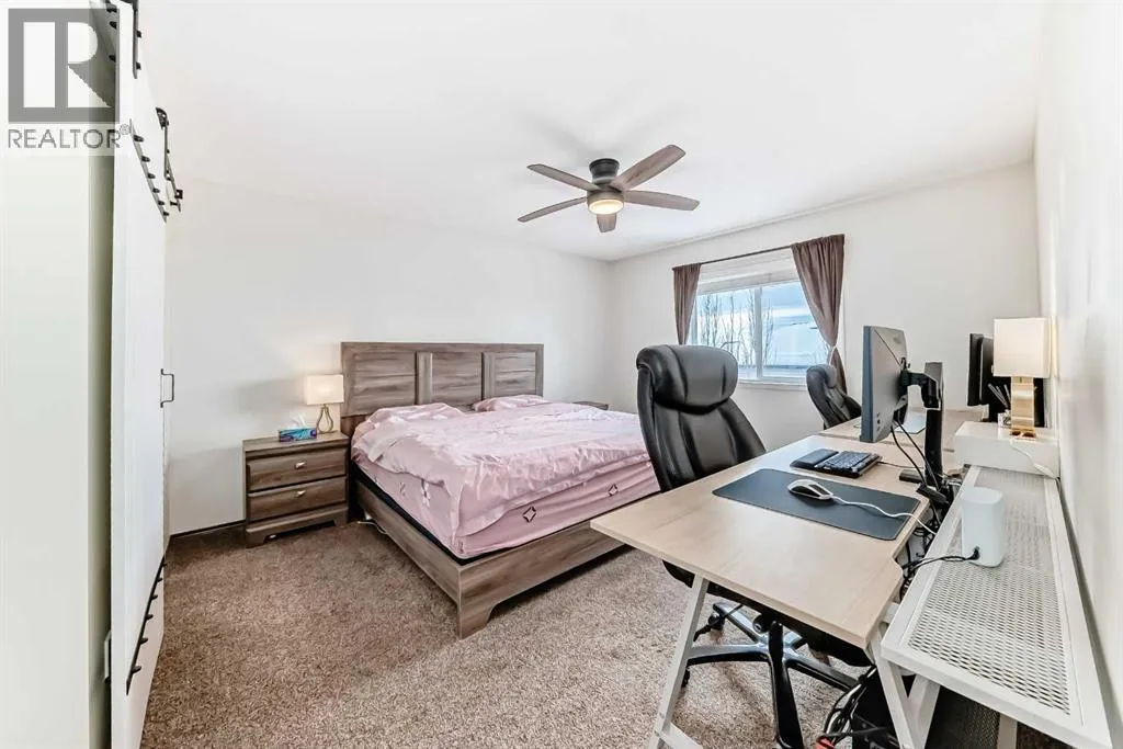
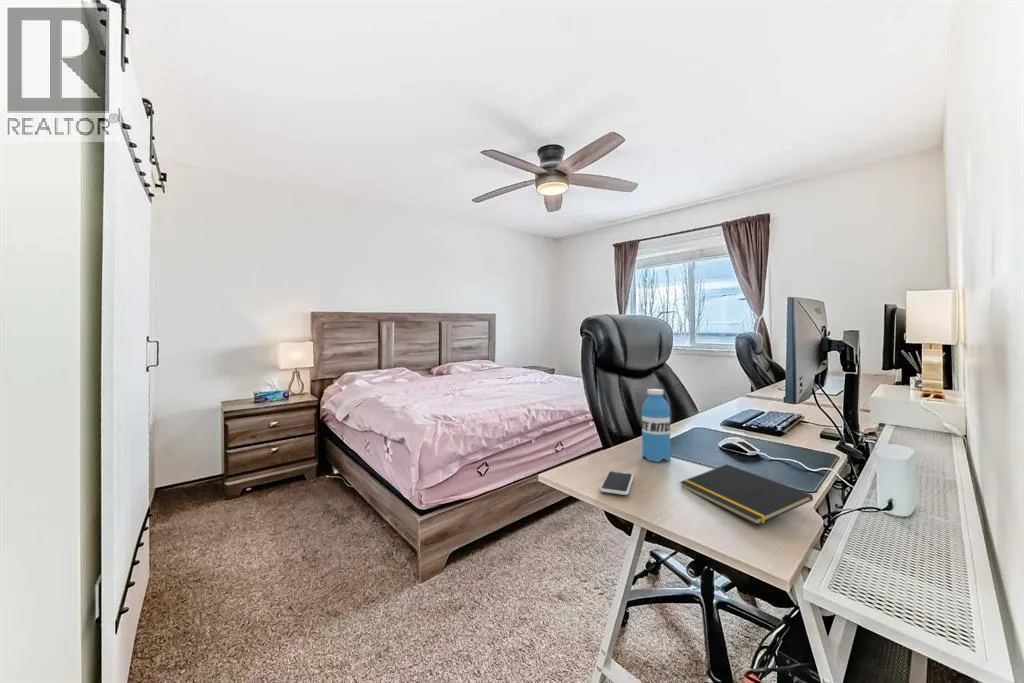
+ notepad (740, 490)
+ water bottle (655, 423)
+ smartphone (617, 482)
